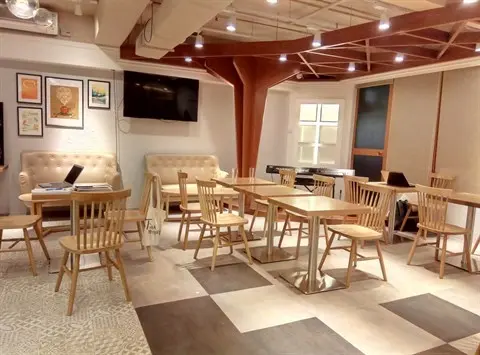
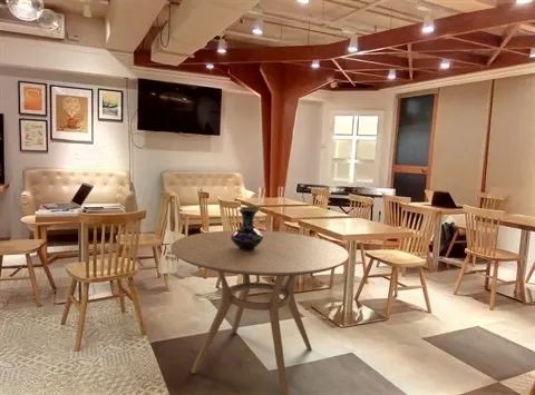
+ vase (247, 228)
+ dining table (257, 304)
